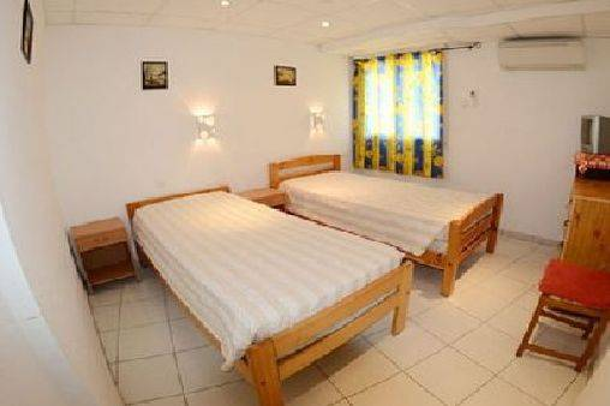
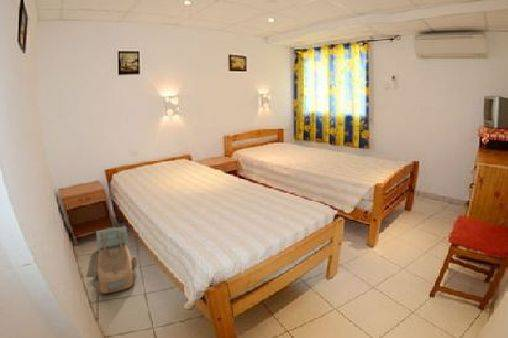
+ backpack (112, 255)
